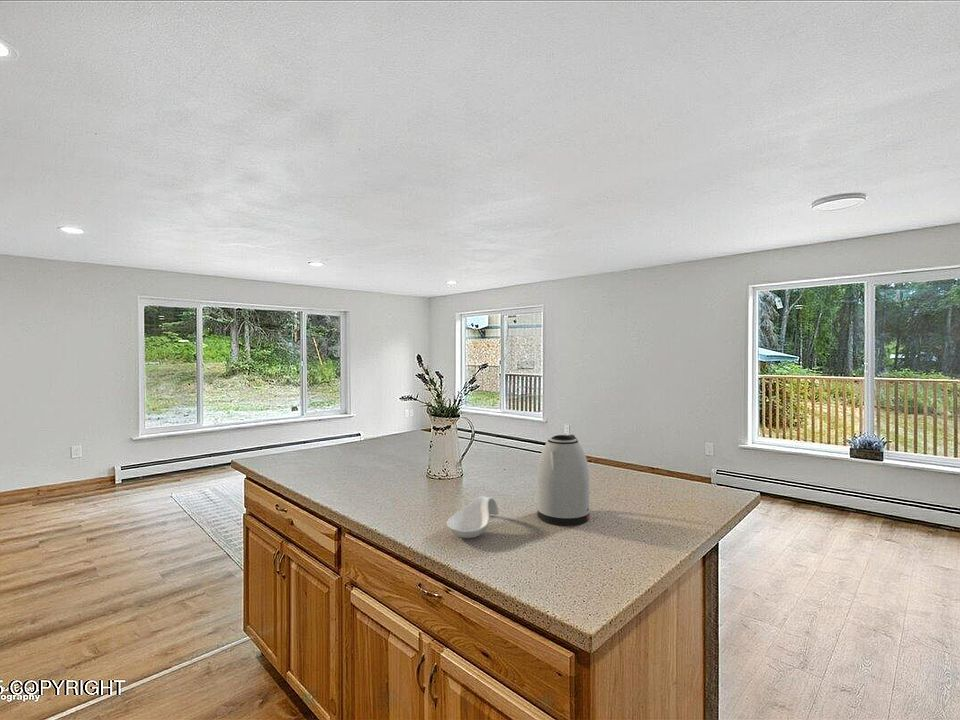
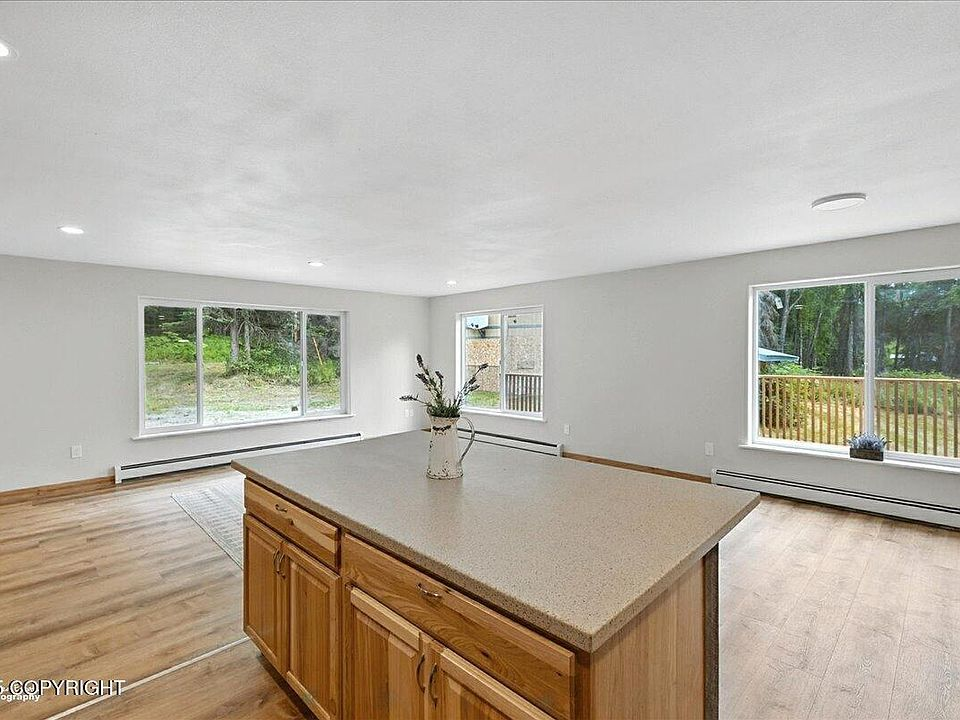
- kettle (566, 473)
- spoon rest (476, 514)
